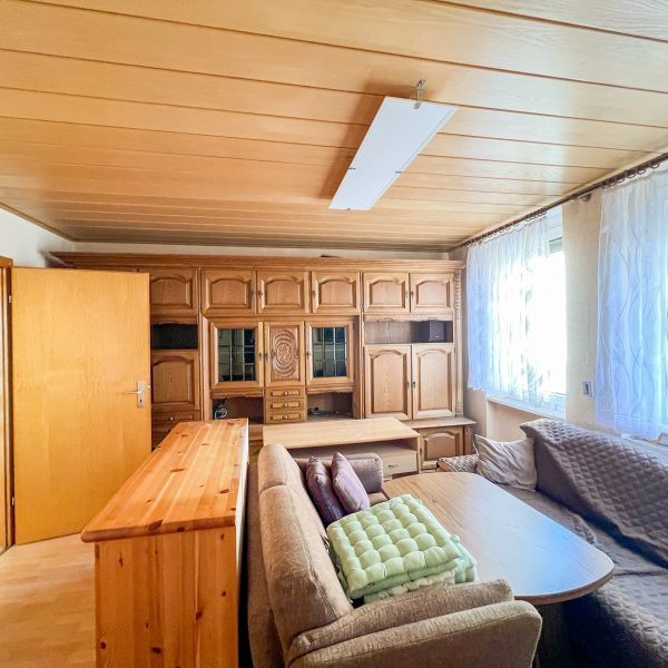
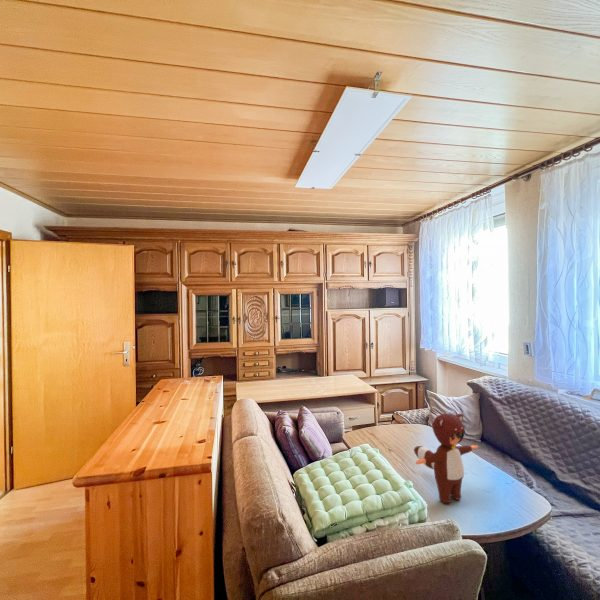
+ toy figure (436, 450)
